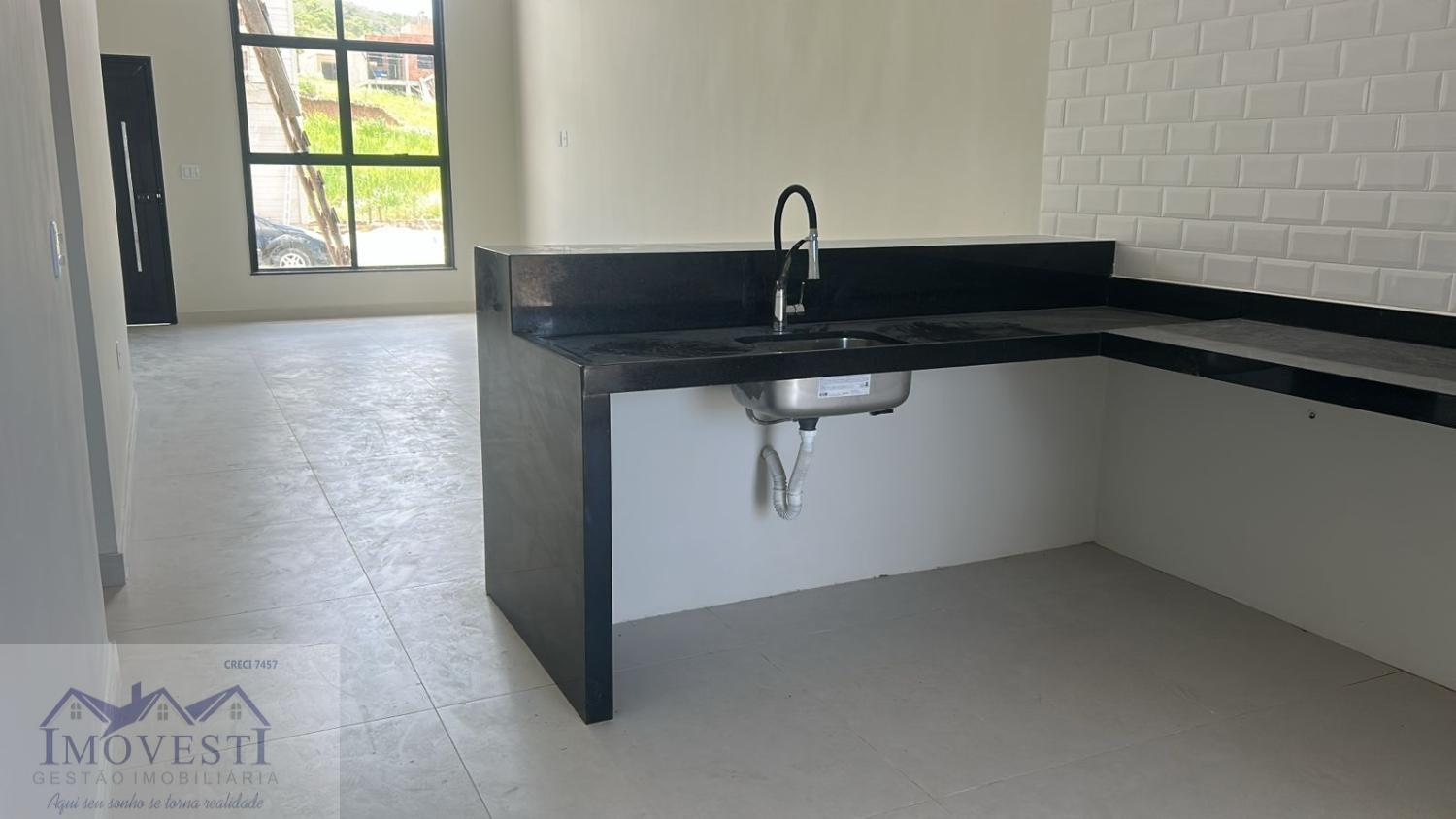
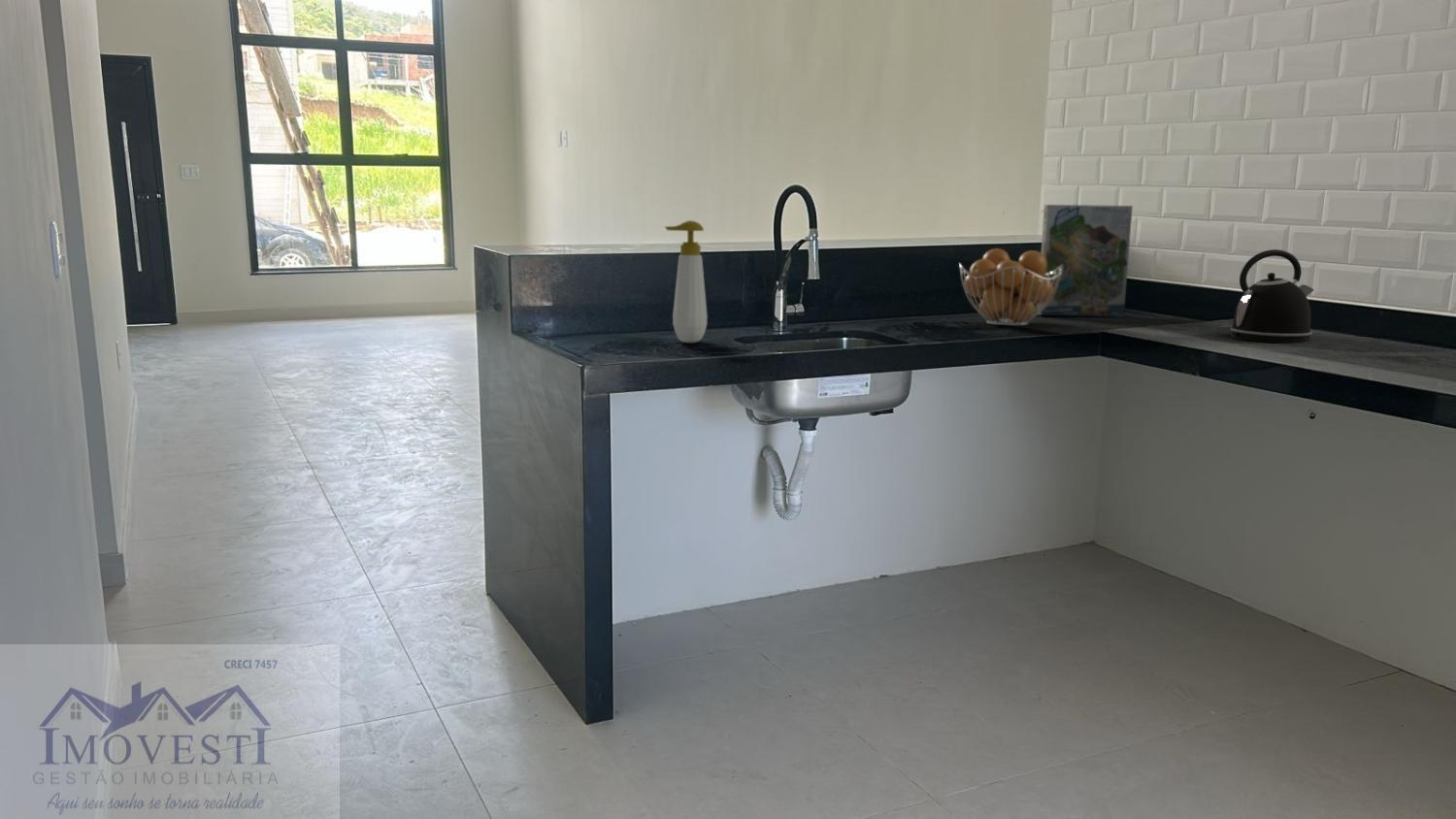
+ fruit basket (1009, 286)
+ soap bottle (685, 281)
+ cereal box (1083, 260)
+ kettle (1274, 294)
